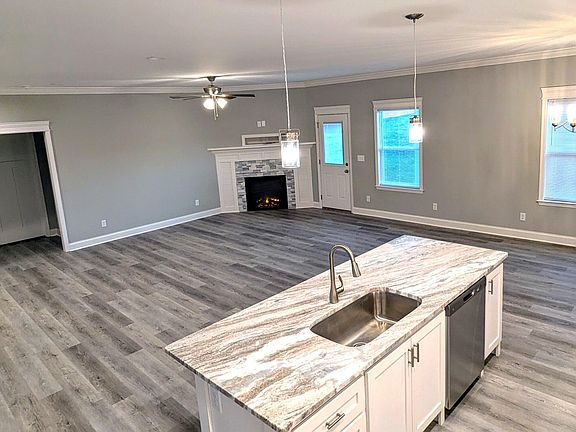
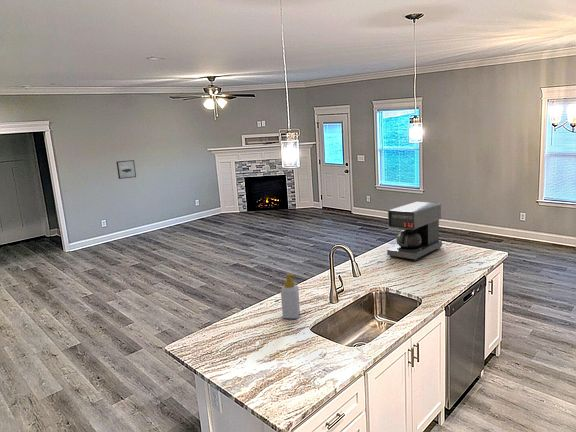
+ coffee maker (415, 229)
+ wall art (126, 169)
+ soap bottle (290, 295)
